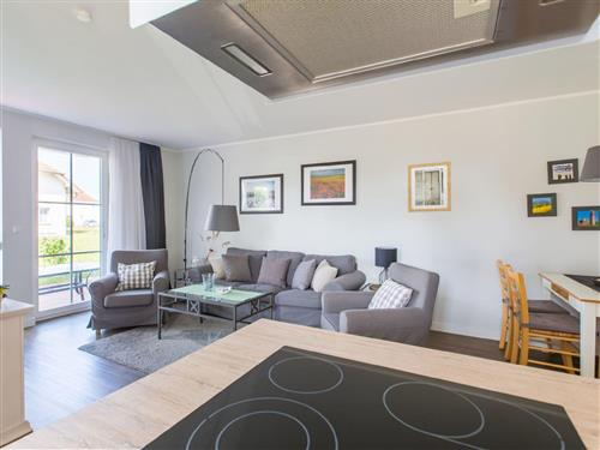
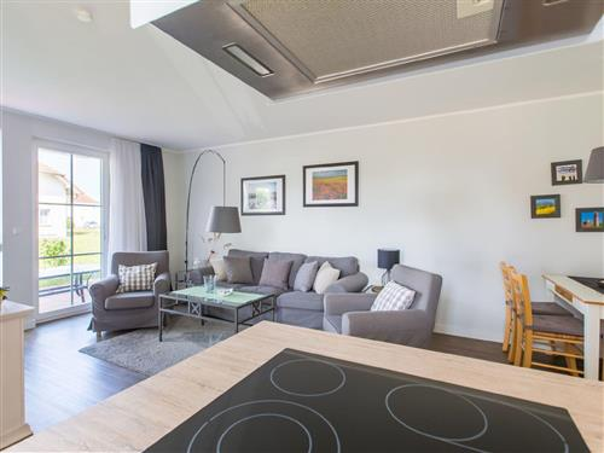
- wall art (428, 187)
